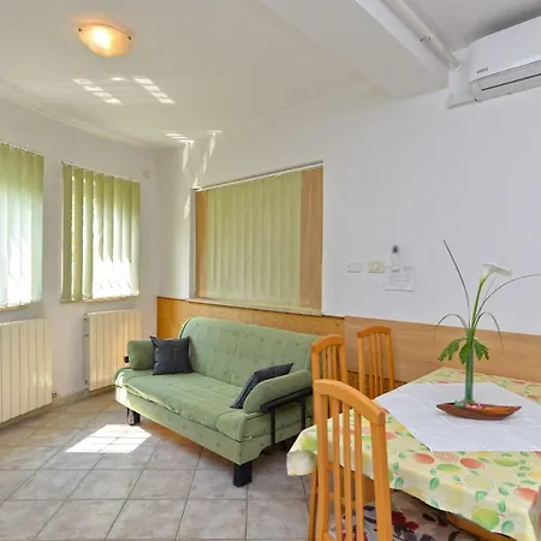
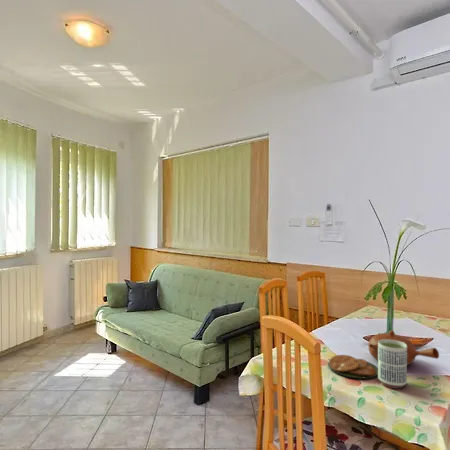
+ teapot (380, 349)
